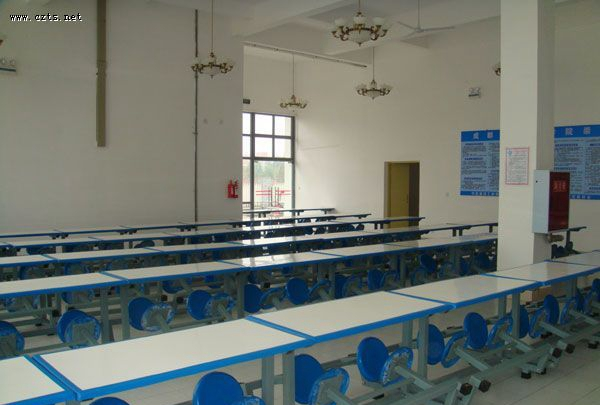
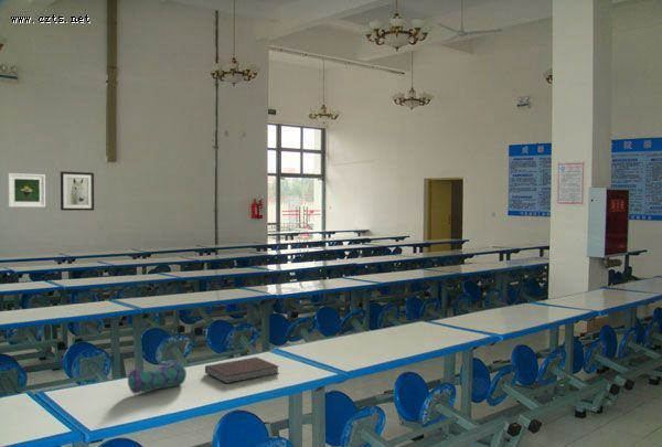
+ pencil case (157, 376)
+ notebook (242, 369)
+ wall art (77, 191)
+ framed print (26, 190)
